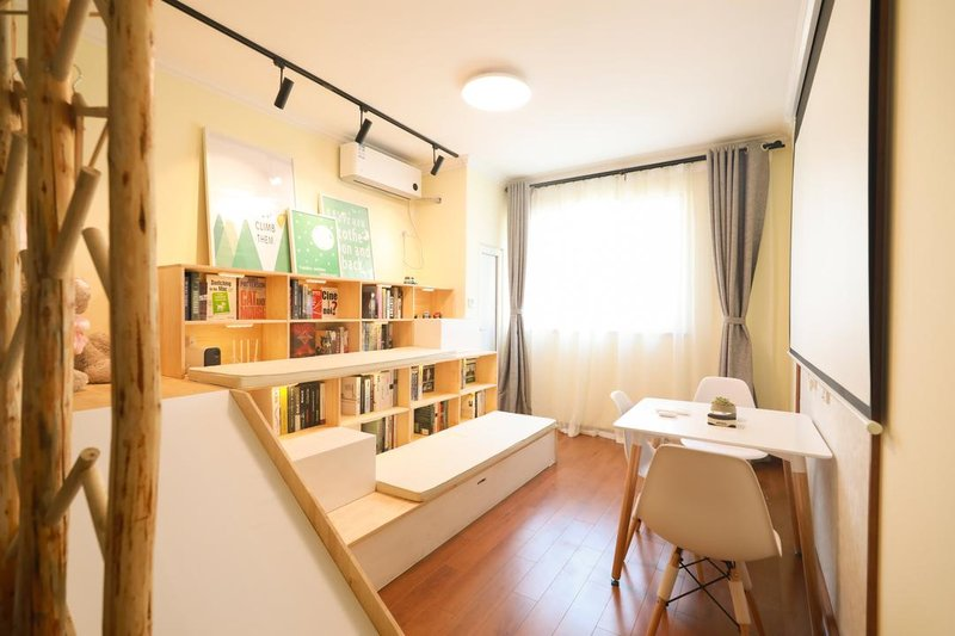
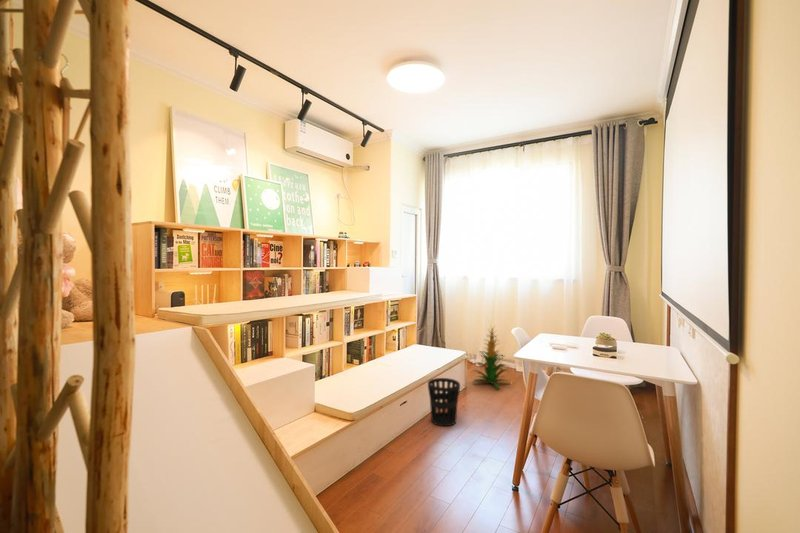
+ wastebasket (443, 401)
+ indoor plant (491, 354)
